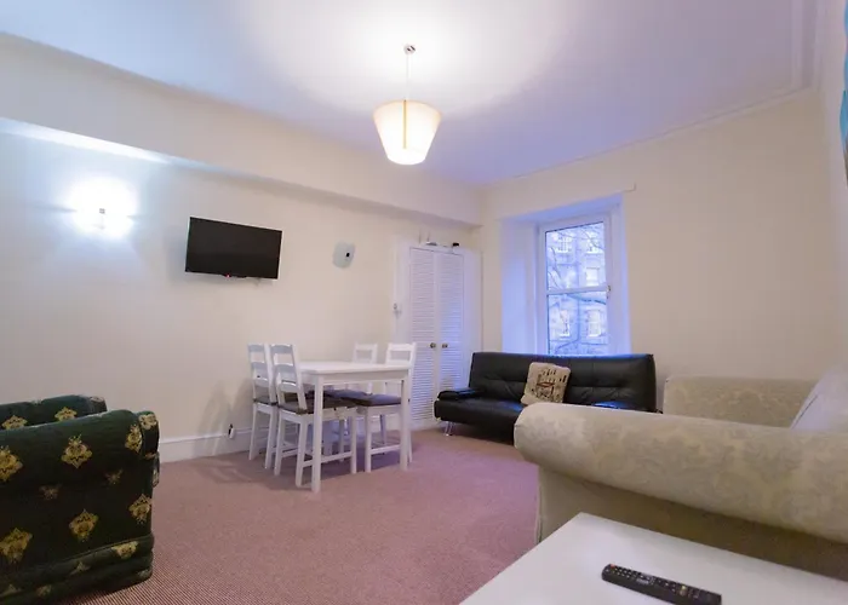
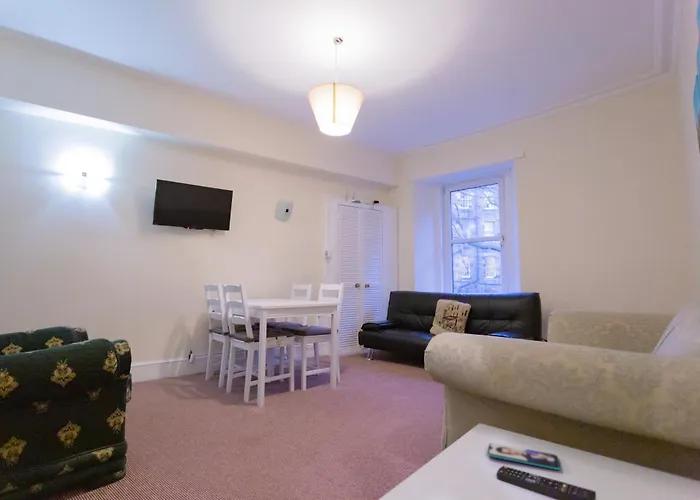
+ smartphone (522, 455)
